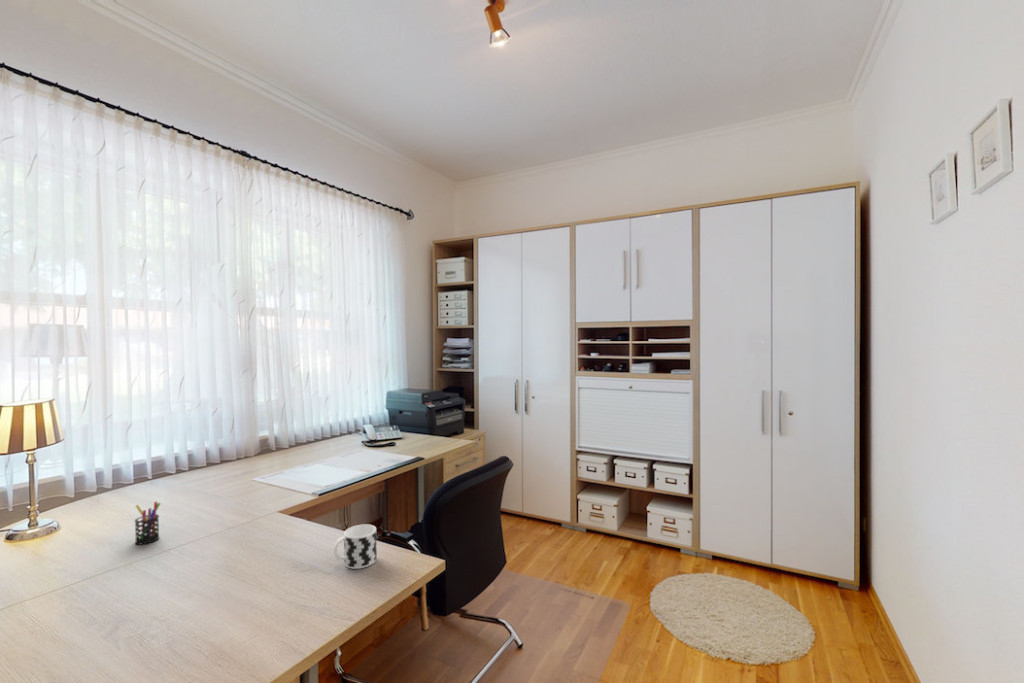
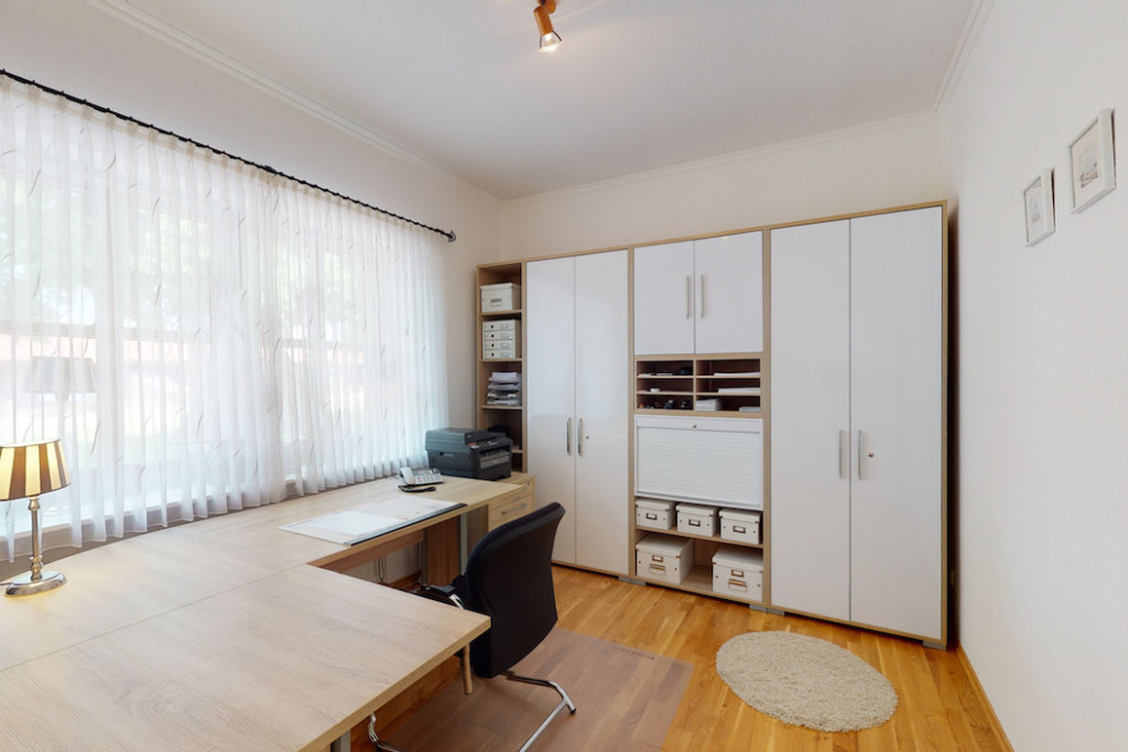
- pen holder (150, 520)
- cup (355, 547)
